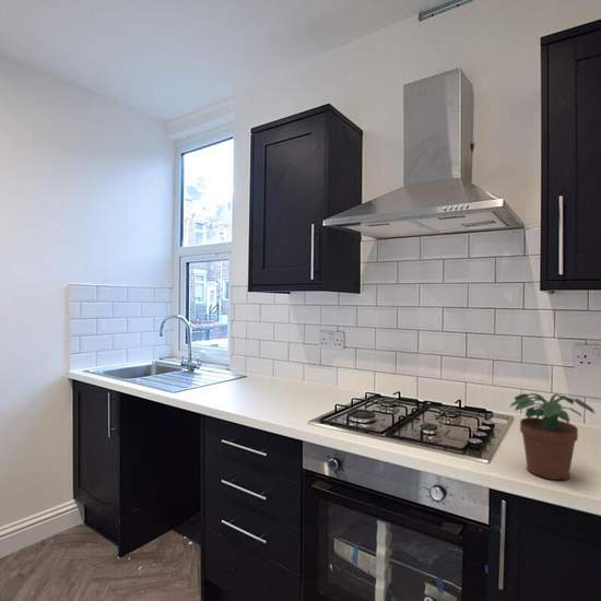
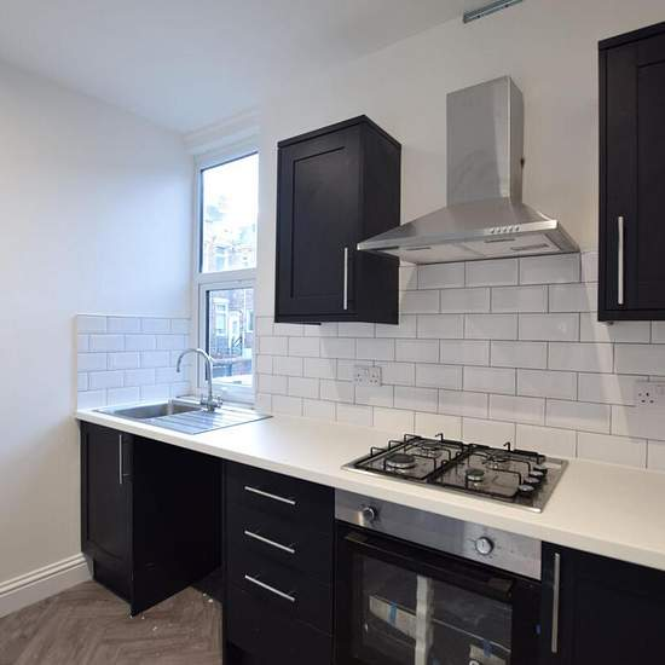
- potted plant (547, 433)
